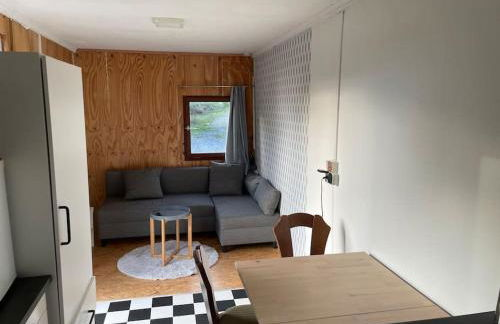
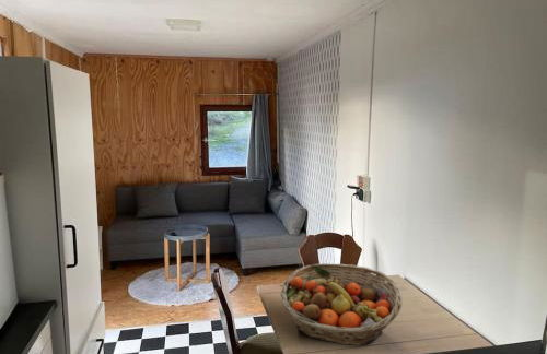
+ fruit basket (339, 302)
